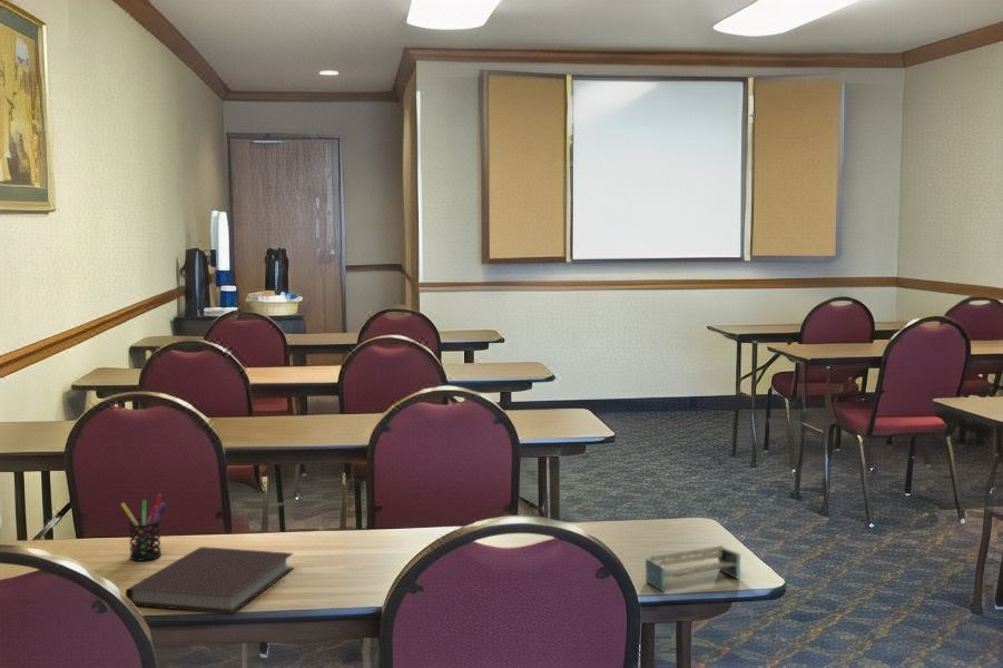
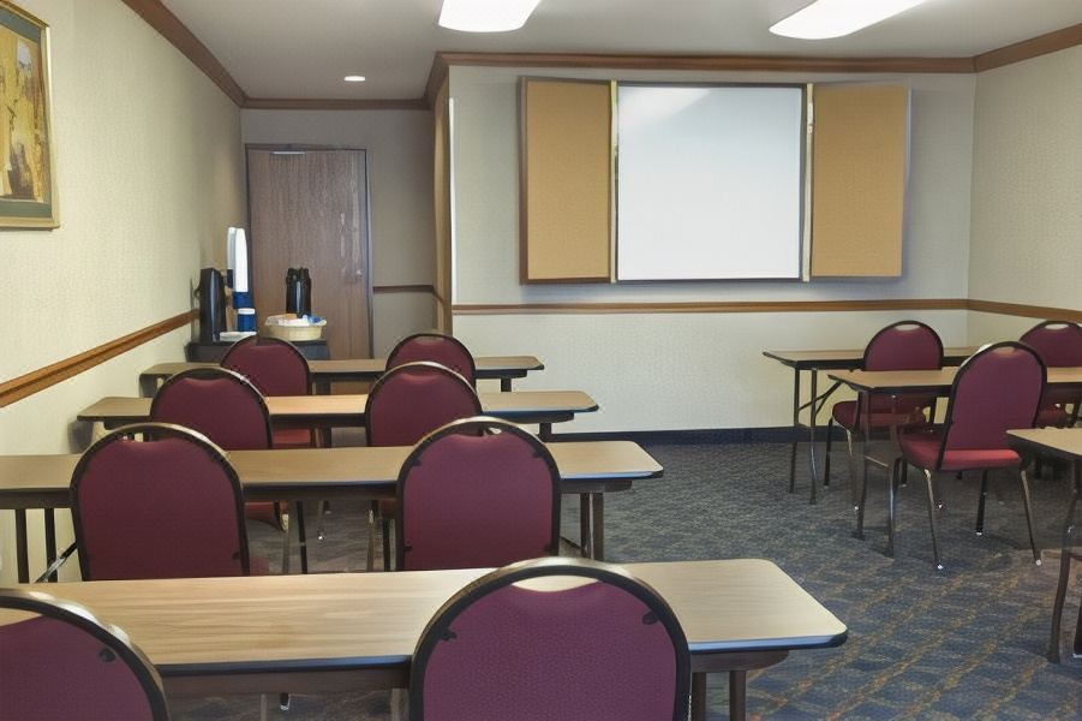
- notebook (214, 577)
- pen holder (146, 524)
- shelf (694, 566)
